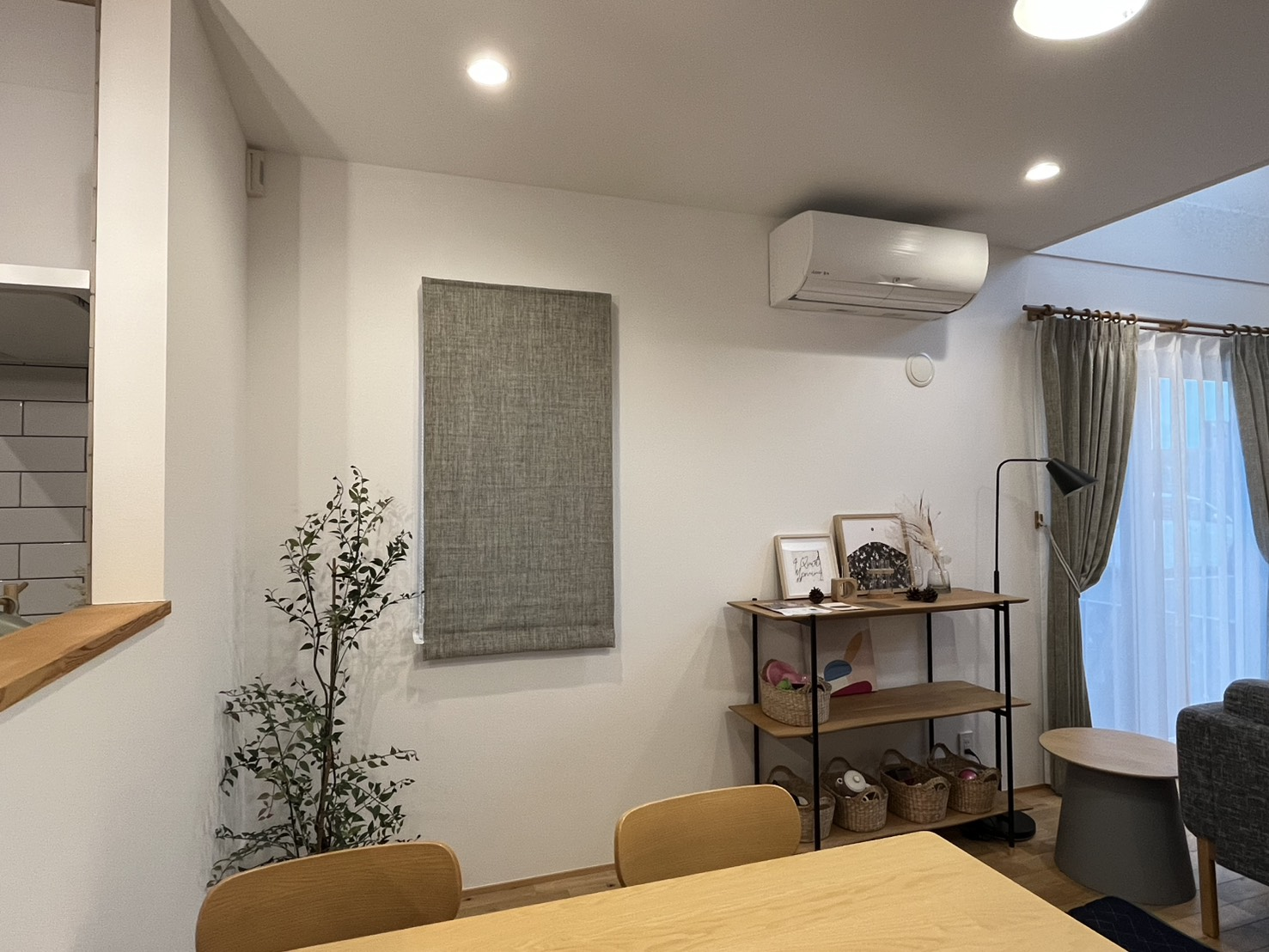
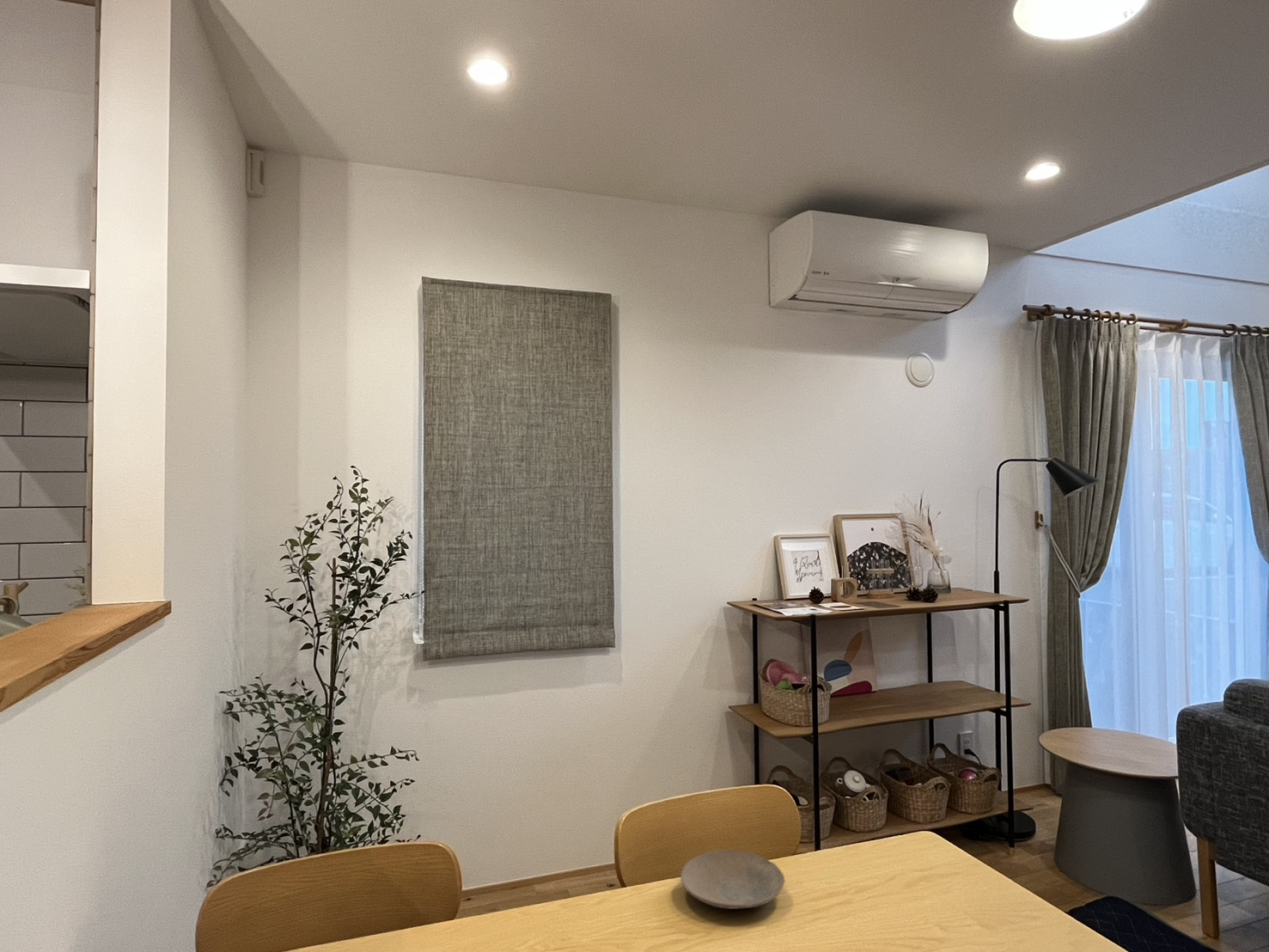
+ plate (732, 883)
